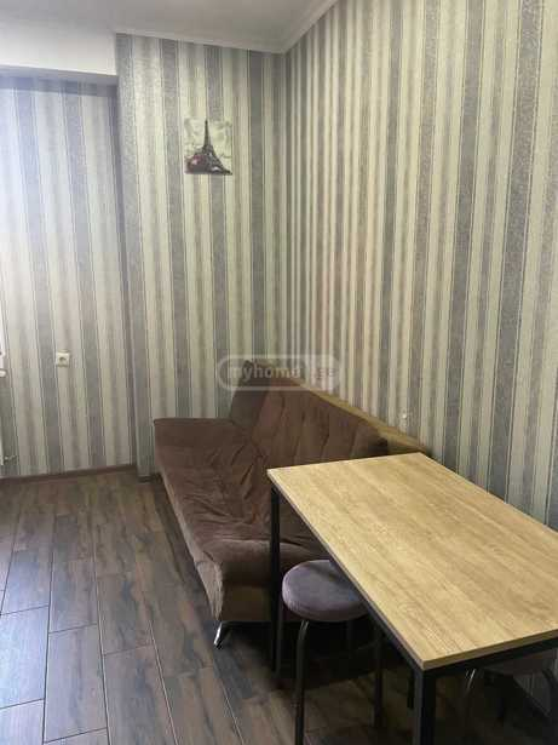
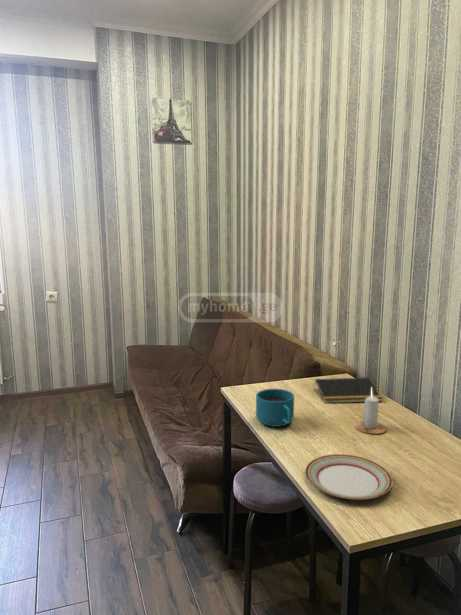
+ notepad (347, 389)
+ candle (371, 407)
+ cup (277, 410)
+ plate (347, 478)
